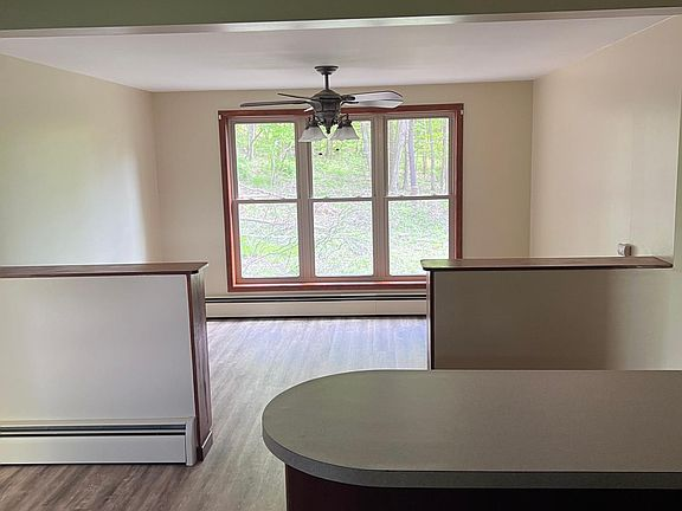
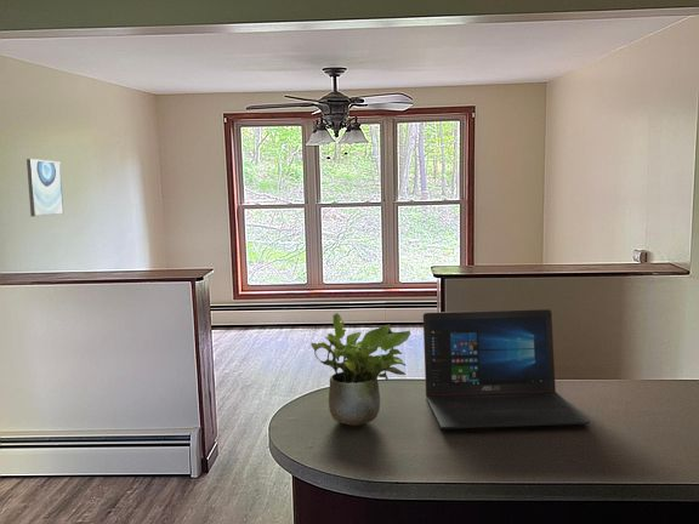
+ potted plant (360, 370)
+ wall art (46, 188)
+ laptop (500, 365)
